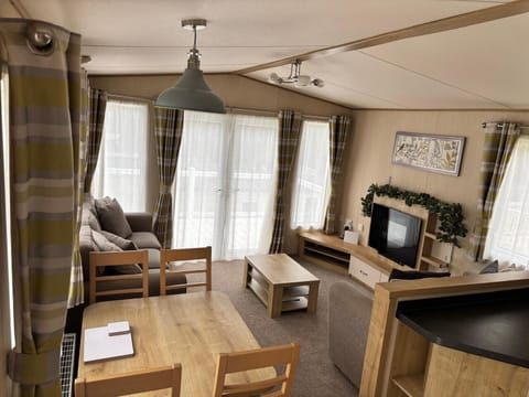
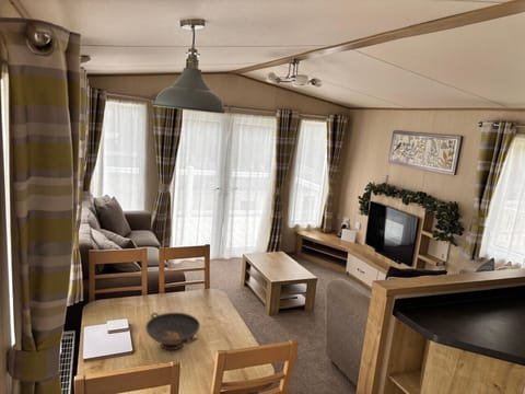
+ decorative bowl (173, 334)
